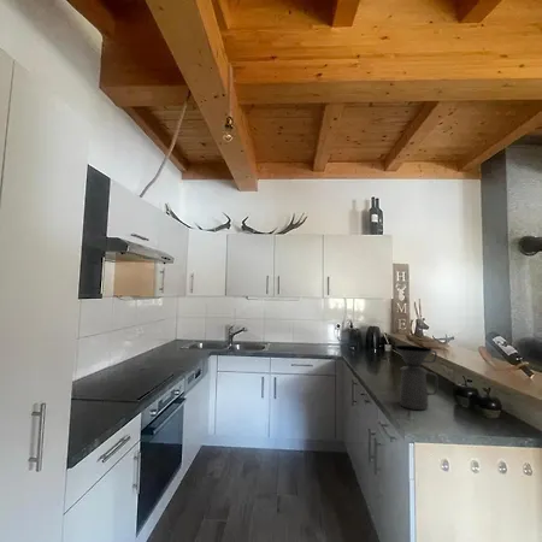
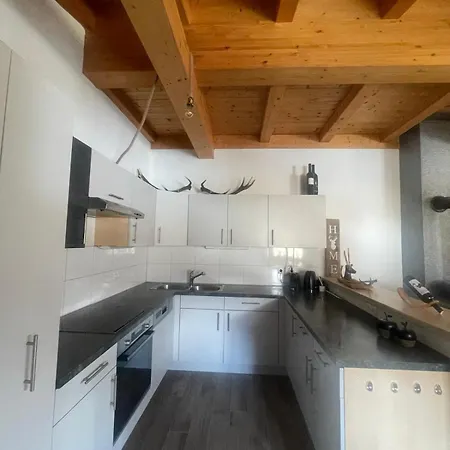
- coffee maker (413, 376)
